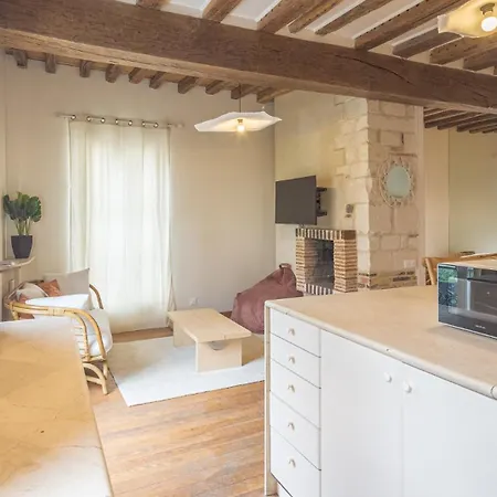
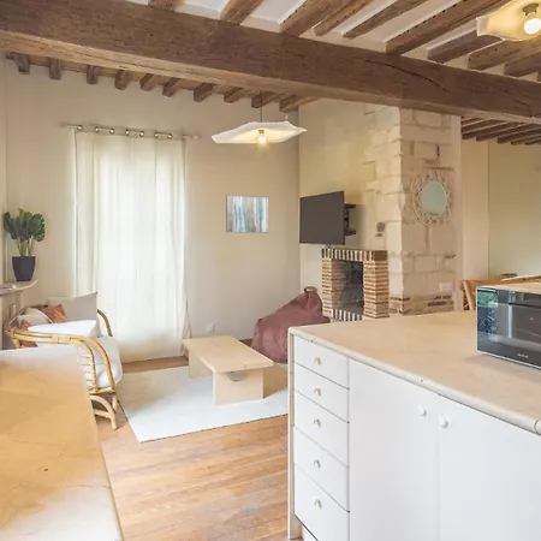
+ wall art (248, 214)
